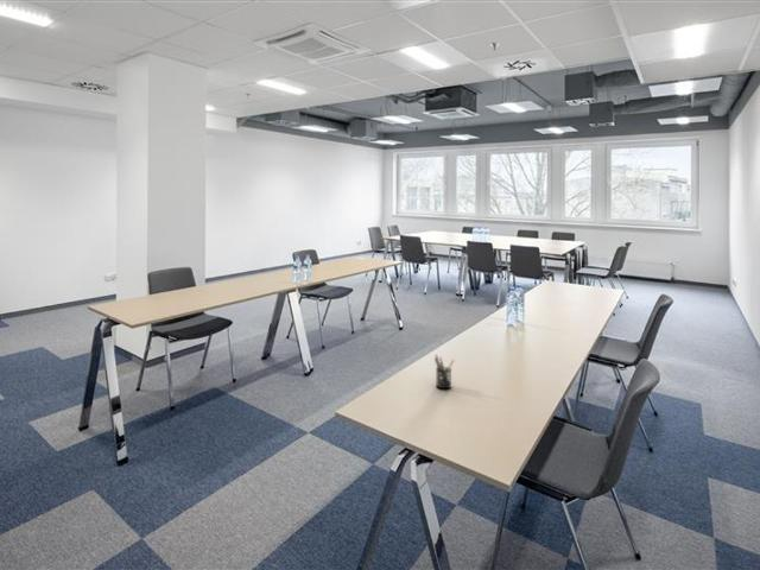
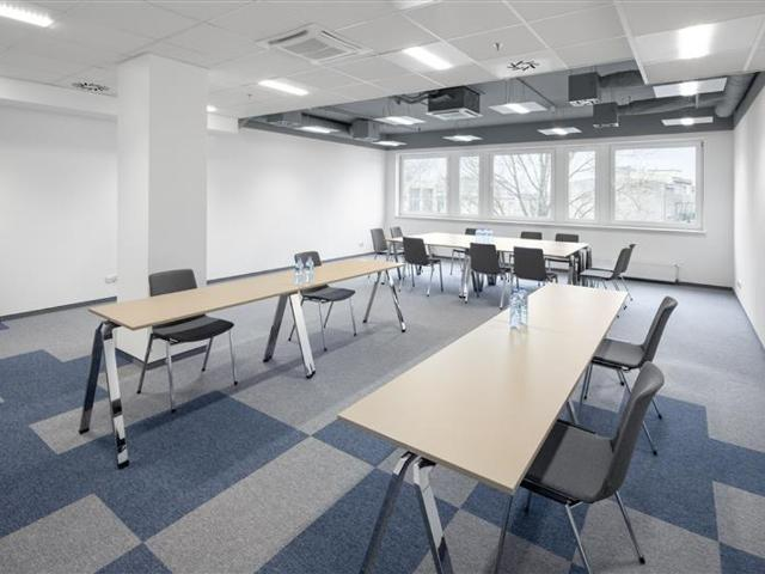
- pen holder (442, 370)
